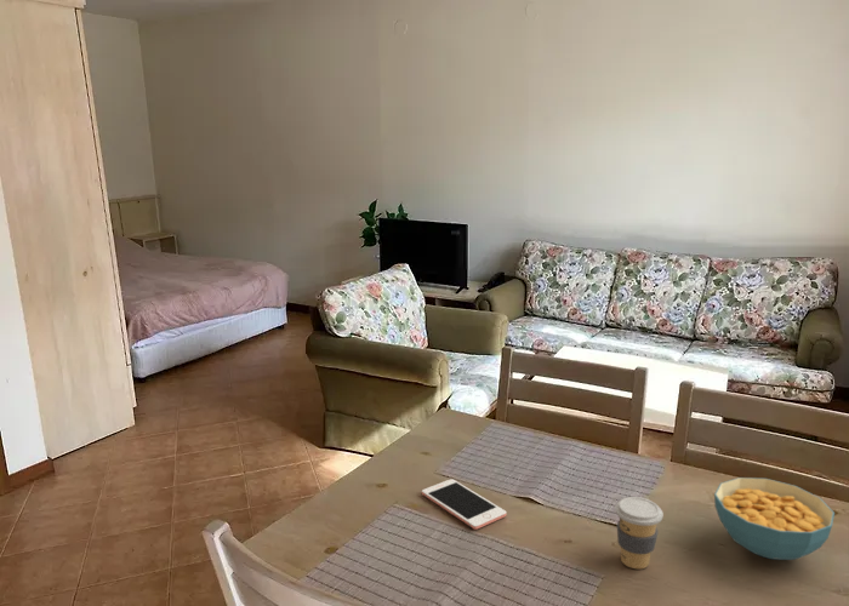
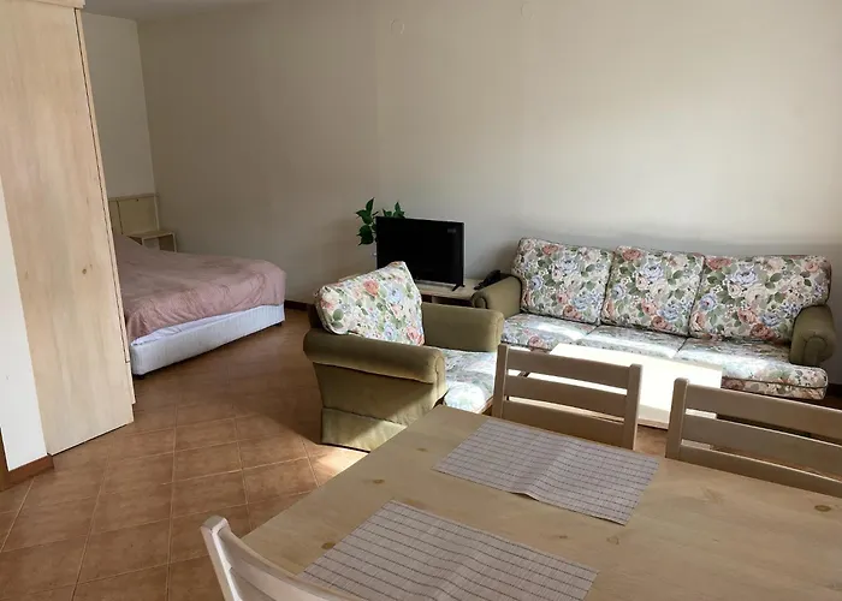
- coffee cup (637, 533)
- cereal bowl (769, 526)
- cell phone (462, 502)
